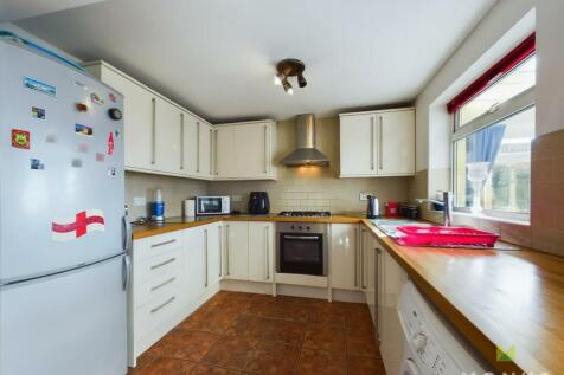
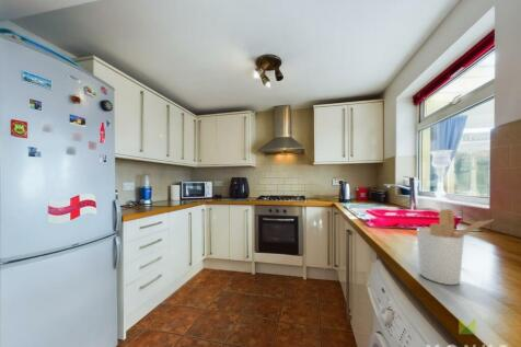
+ utensil holder (451, 246)
